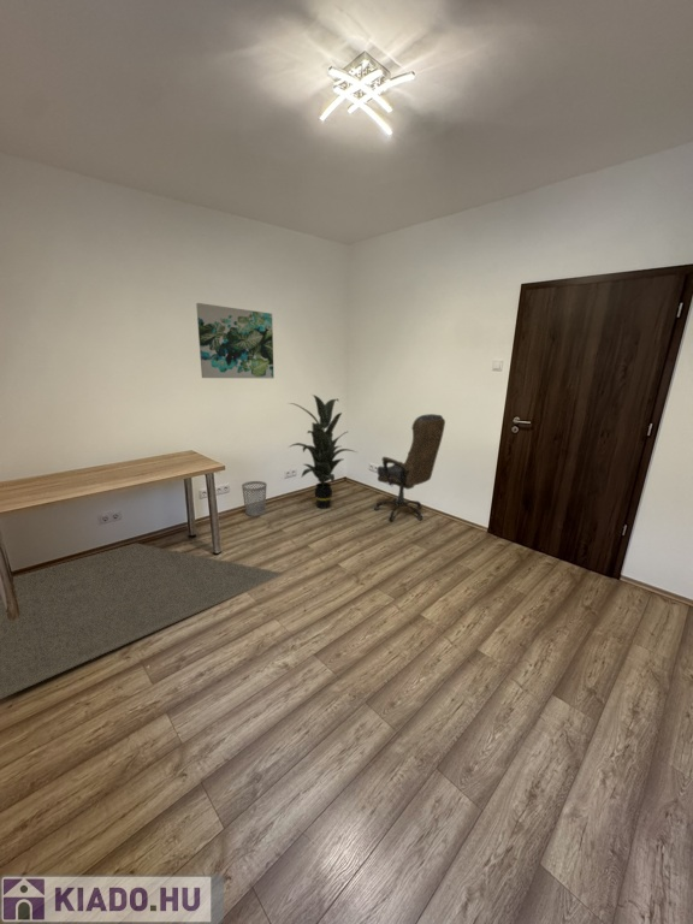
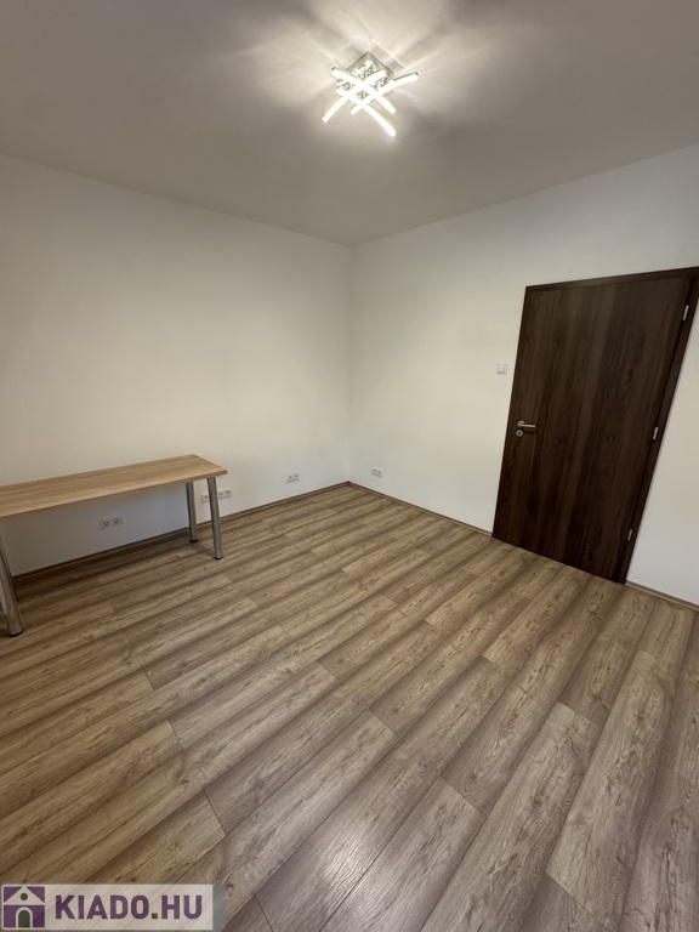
- indoor plant (319, 451)
- office chair (407, 464)
- wastebasket (255, 498)
- rug (150, 575)
- wall art (238, 344)
